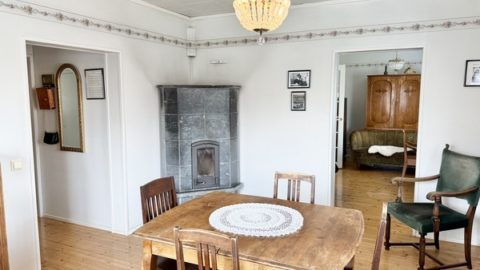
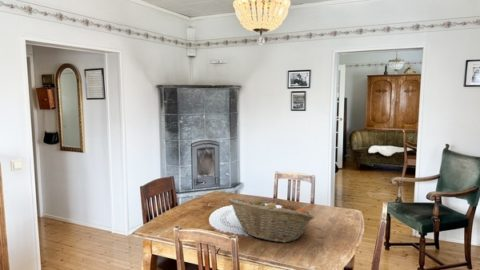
+ fruit basket (269, 214)
